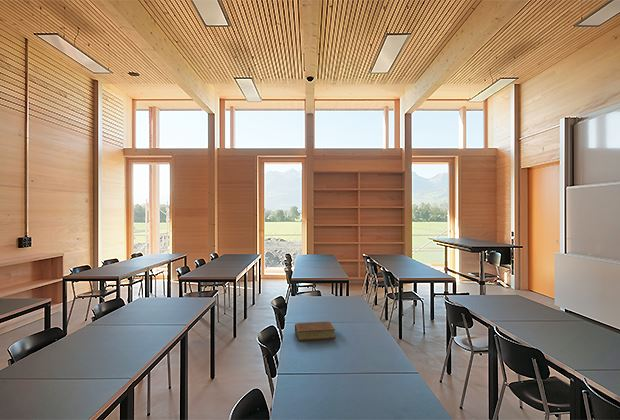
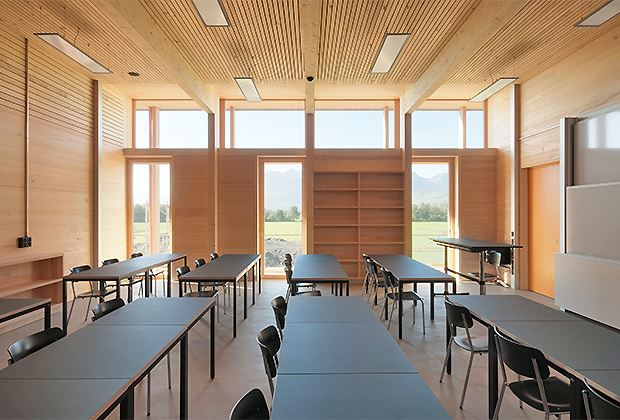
- book (314, 330)
